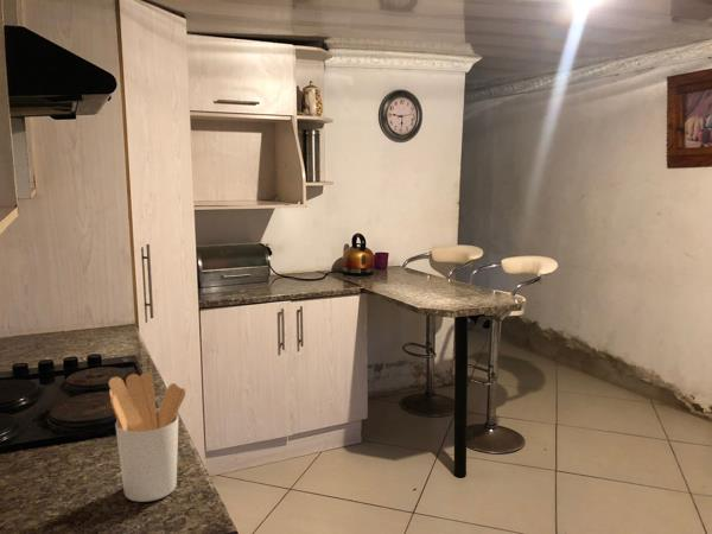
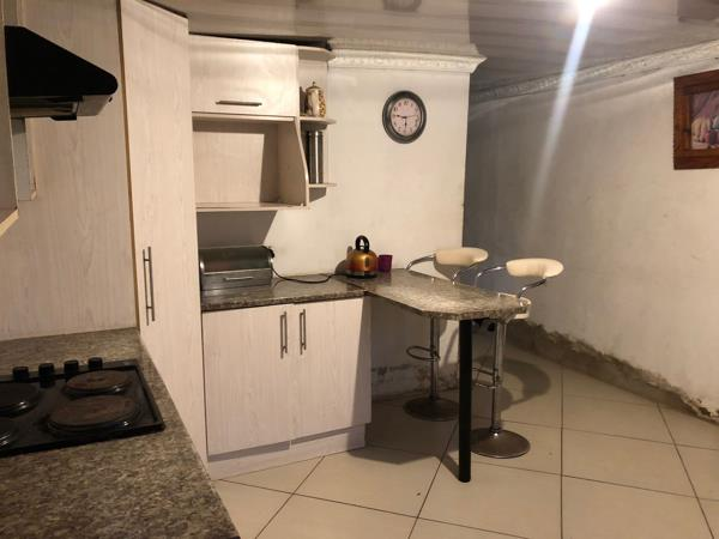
- utensil holder (142, 432)
